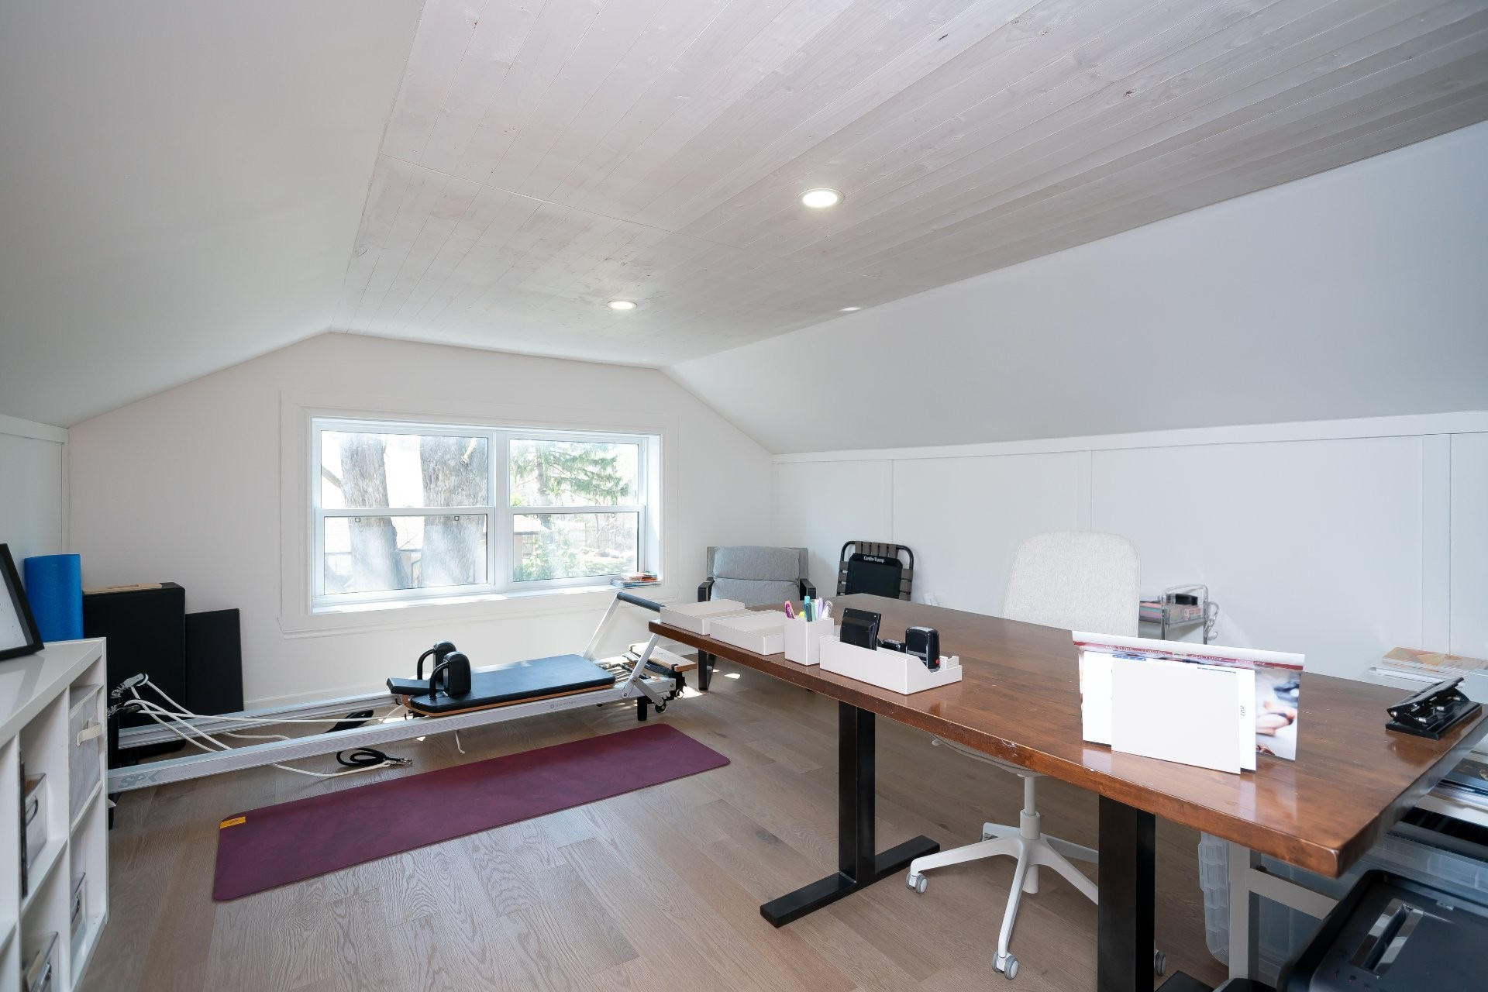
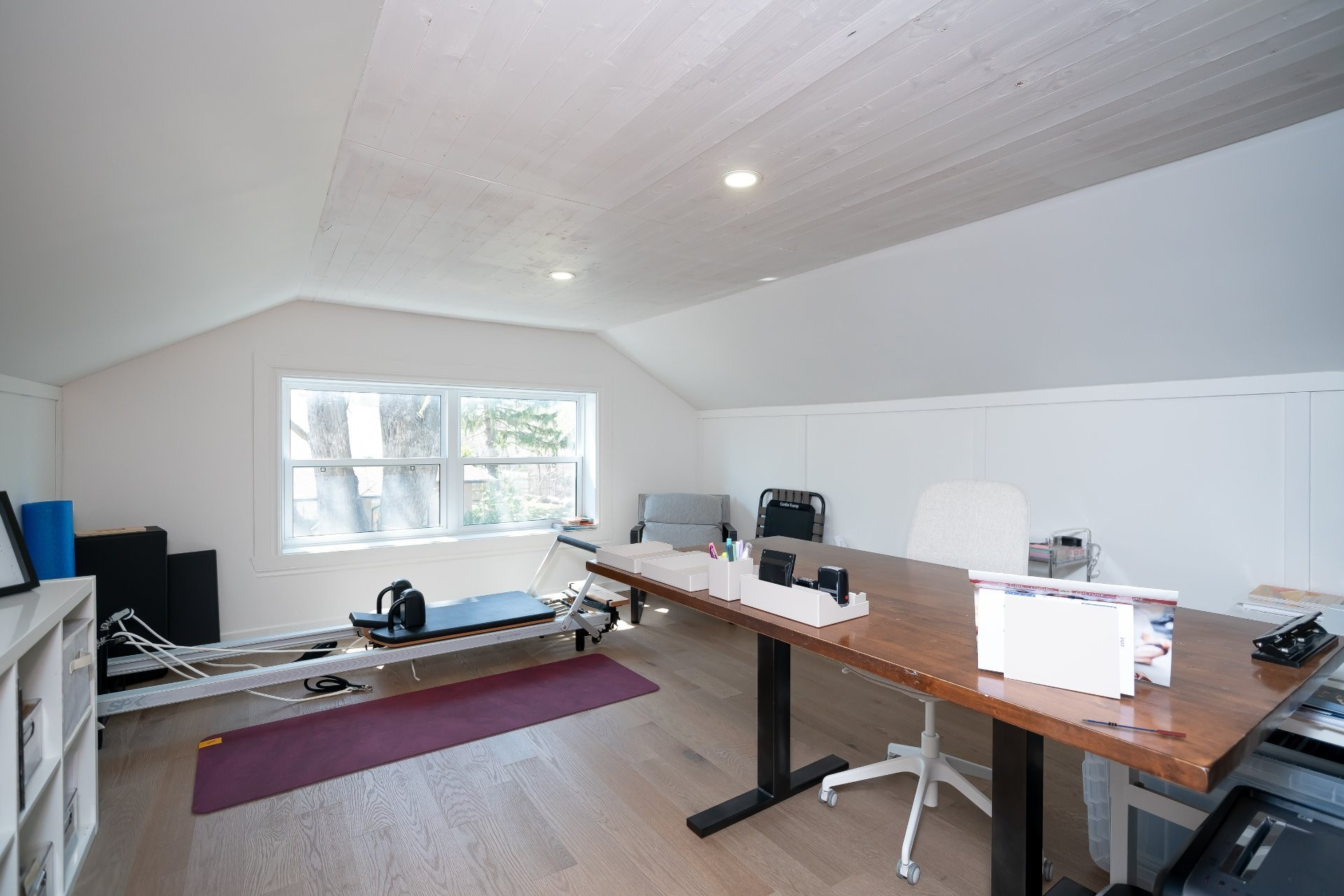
+ pen (1132, 727)
